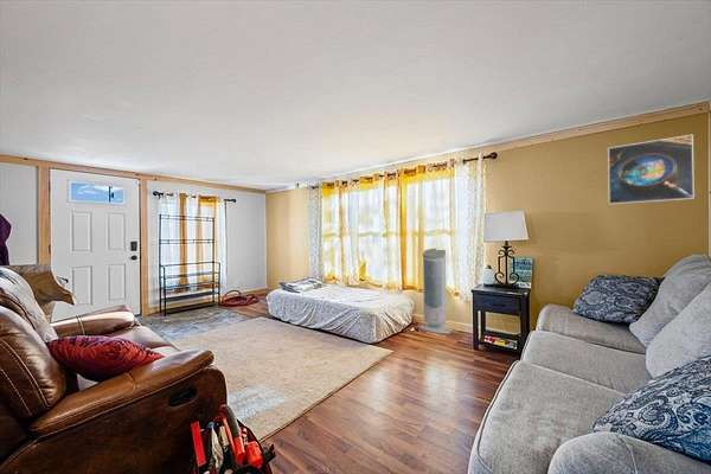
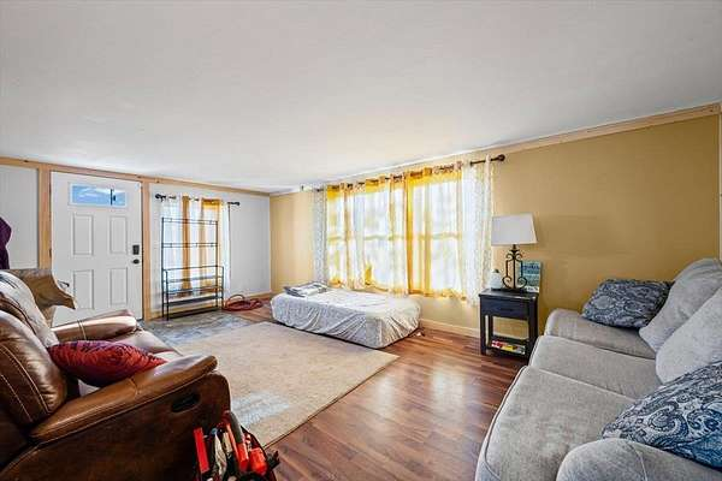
- air purifier (434, 288)
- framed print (647, 171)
